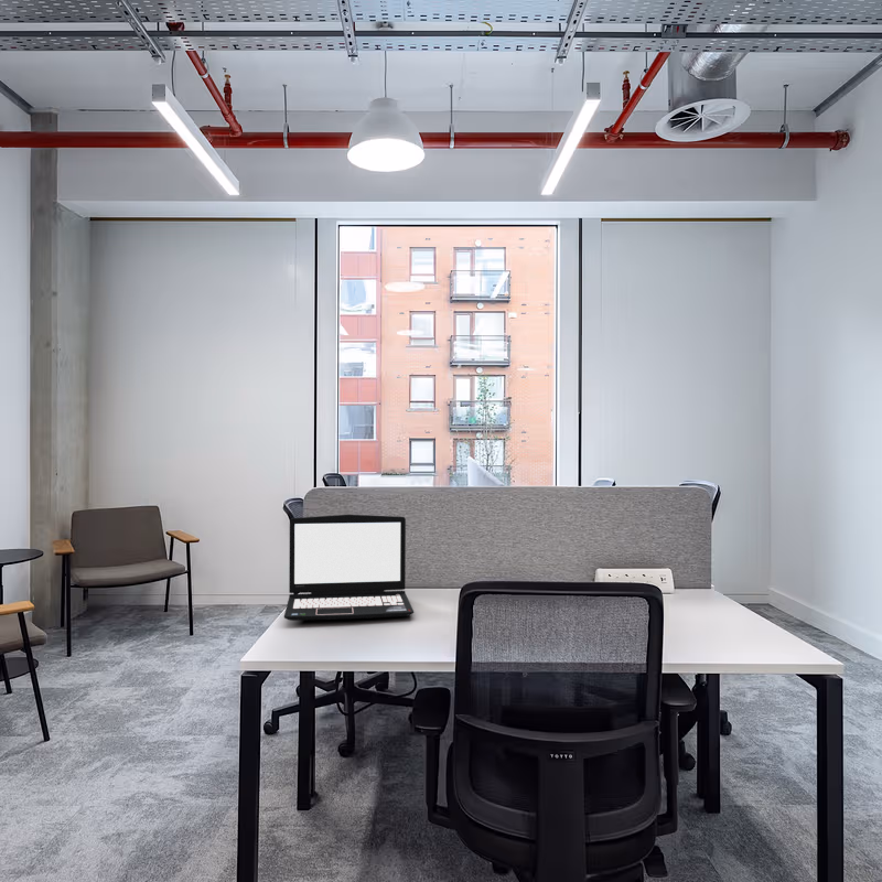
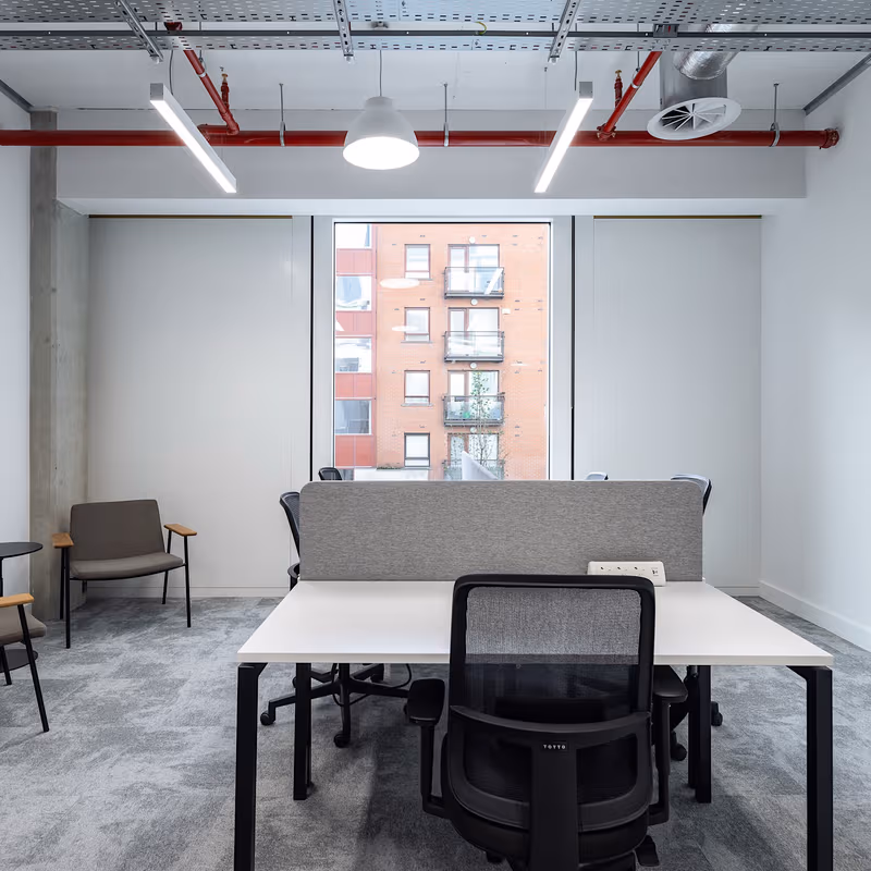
- laptop (348, 564)
